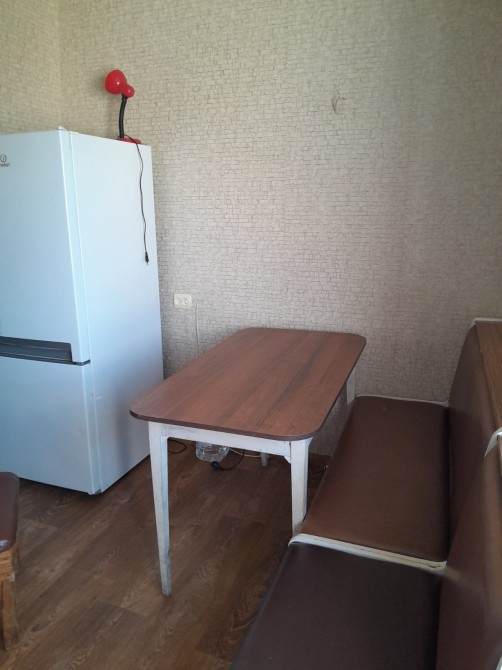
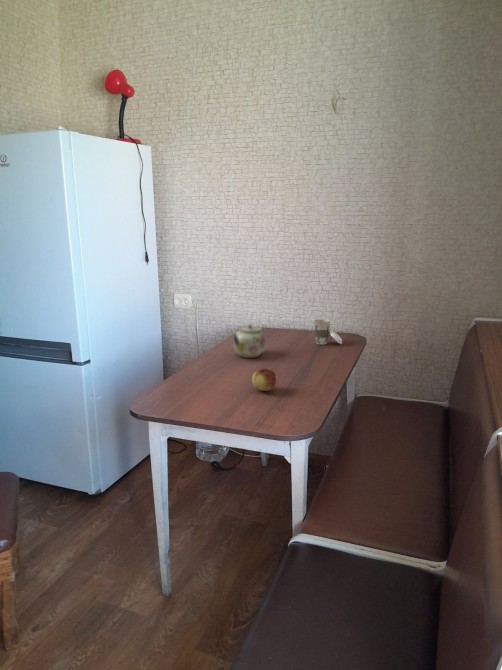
+ cup (327, 332)
+ fruit (264, 379)
+ teapot (249, 340)
